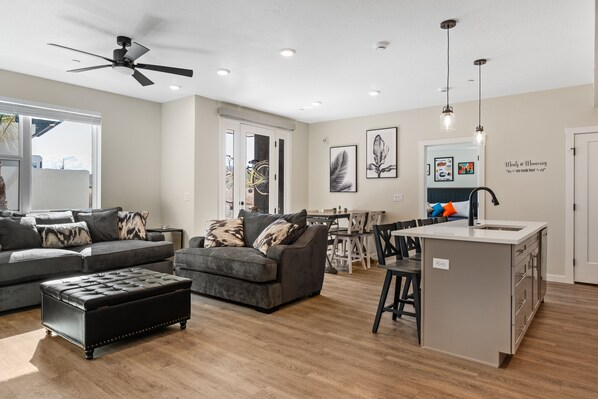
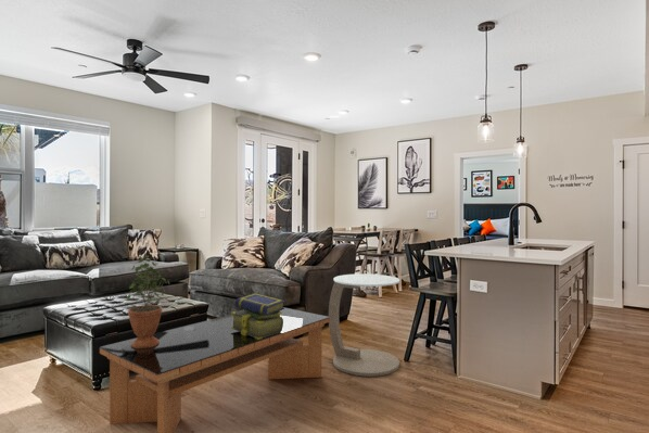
+ coffee table (229, 362)
+ side table (339, 322)
+ stack of books (259, 314)
+ potted plant (149, 298)
